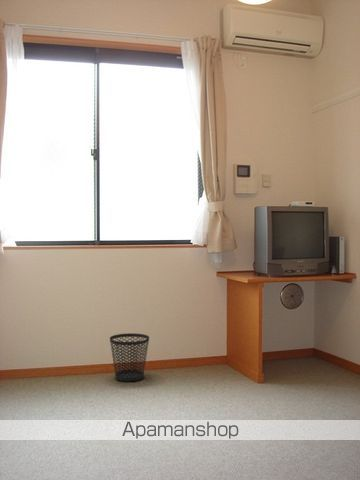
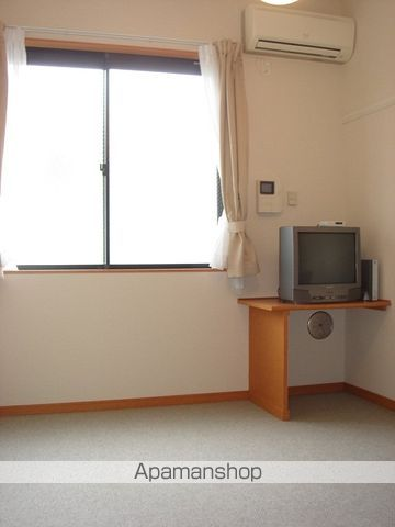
- wastebasket (129, 357)
